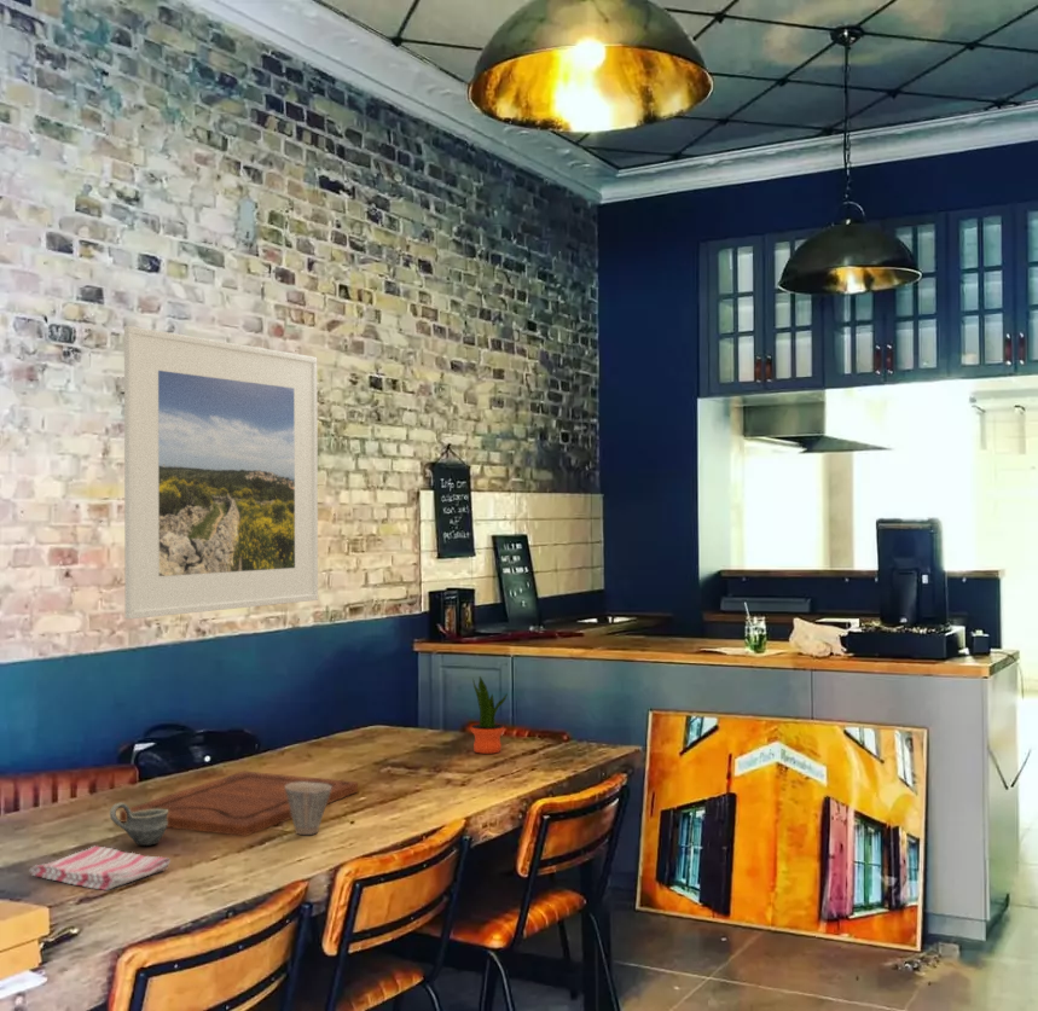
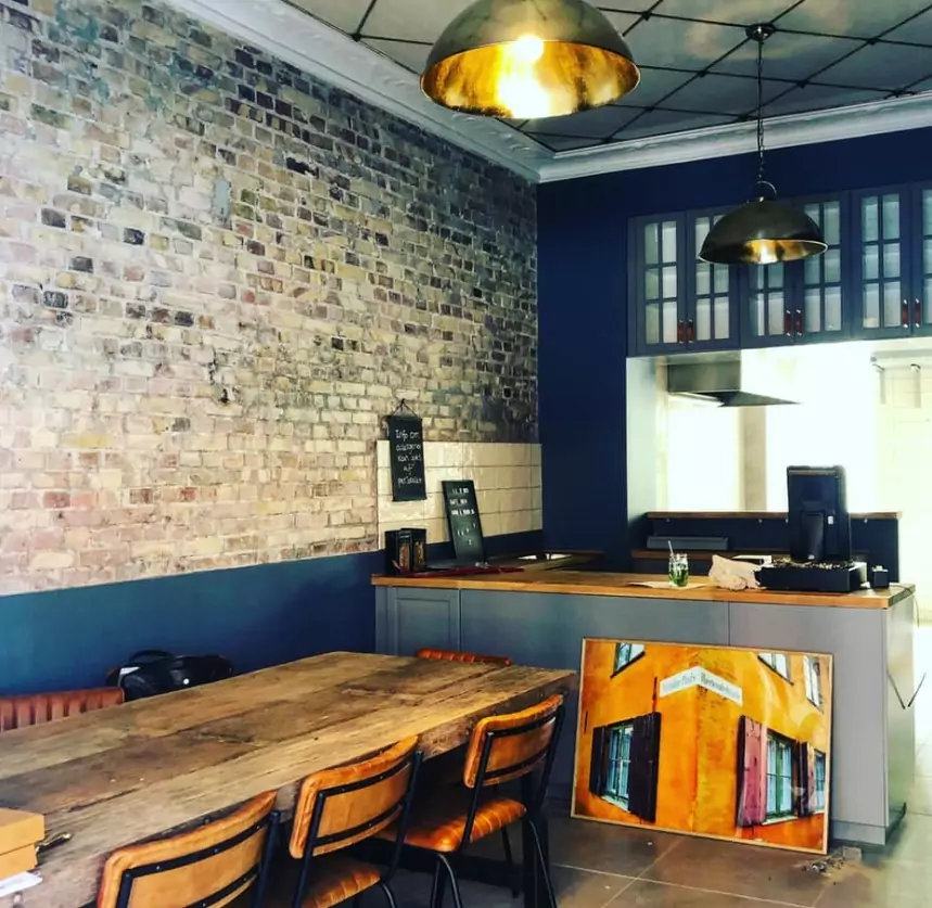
- cup (141, 821)
- cup (308, 808)
- potted plant (487, 711)
- cutting board (244, 801)
- dish towel (100, 864)
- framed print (230, 475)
